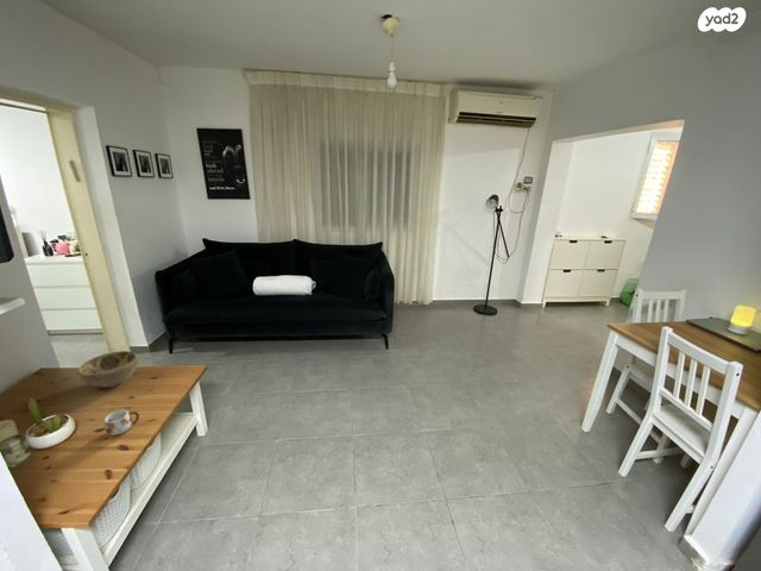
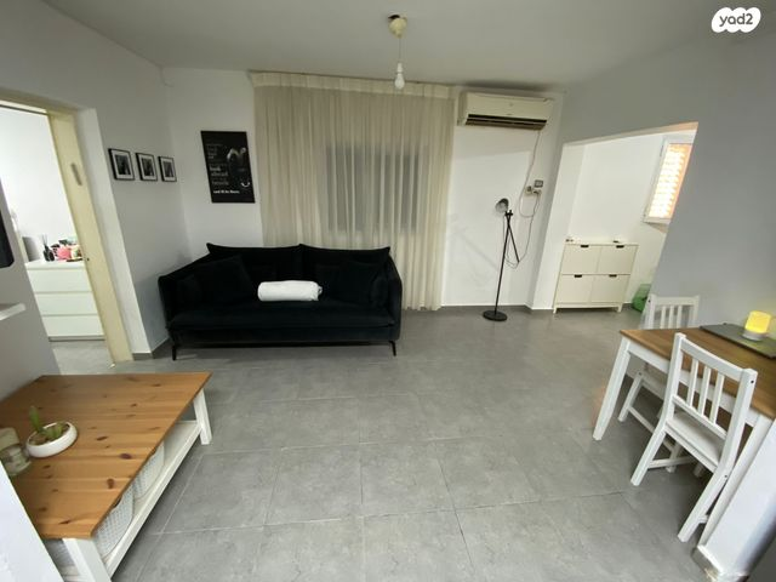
- decorative bowl (111, 371)
- mug (121, 420)
